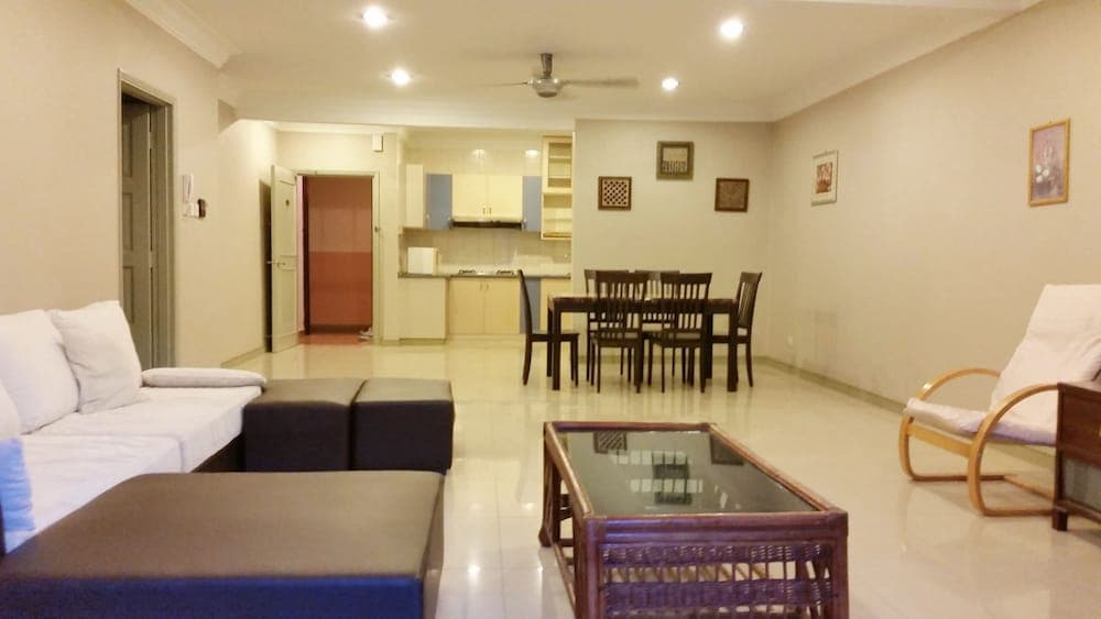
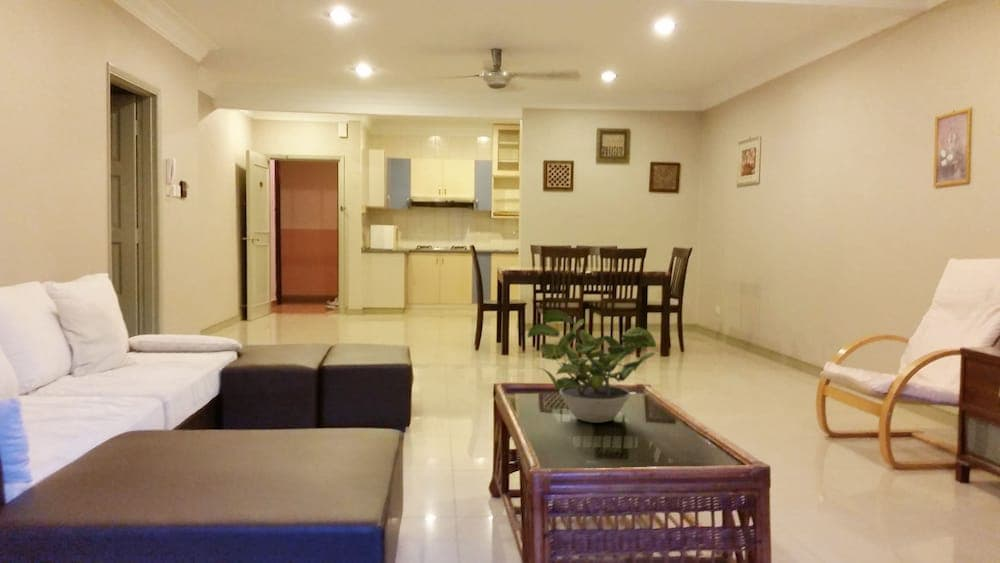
+ potted plant (588, 364)
